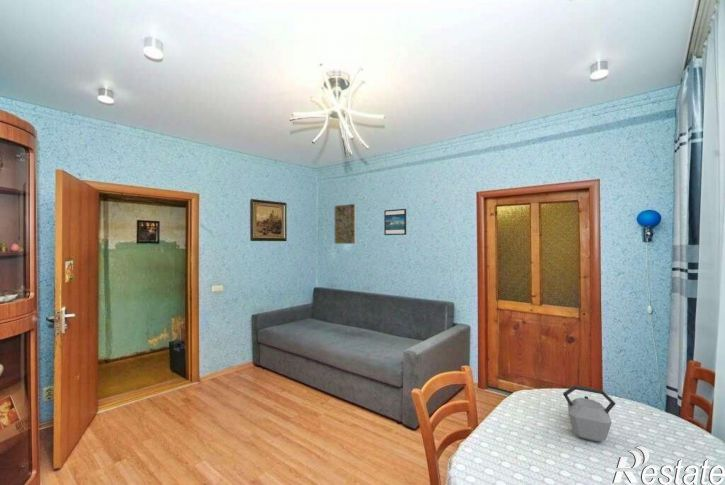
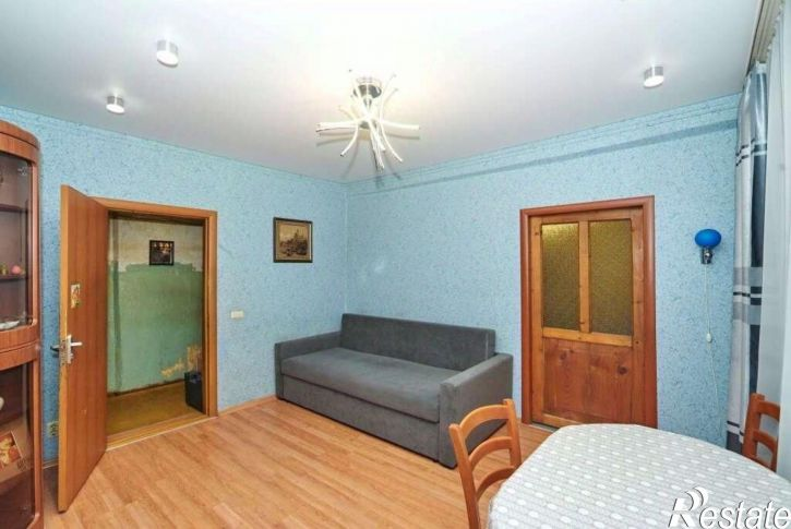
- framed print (395, 222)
- kettle (586, 404)
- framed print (345, 224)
